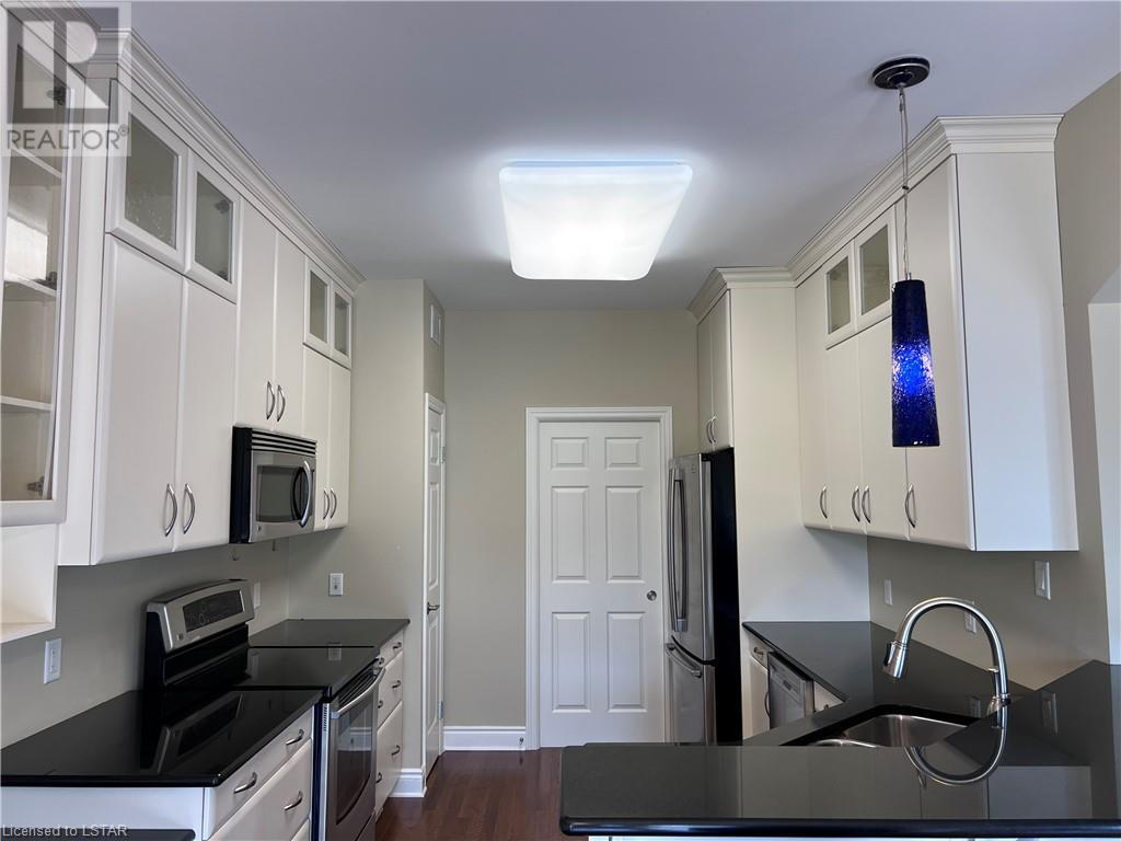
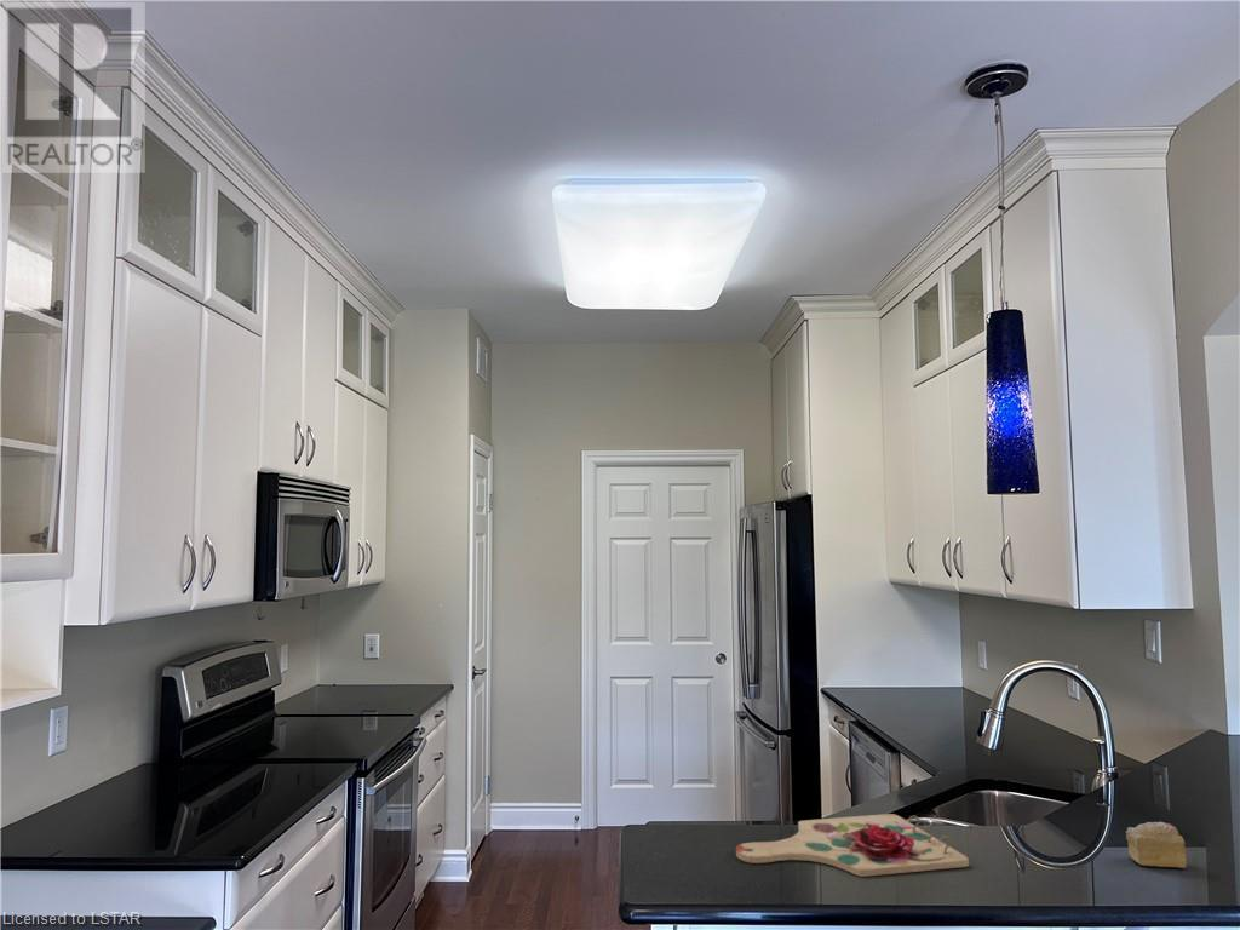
+ cutting board (836, 836)
+ cake slice (1155, 842)
